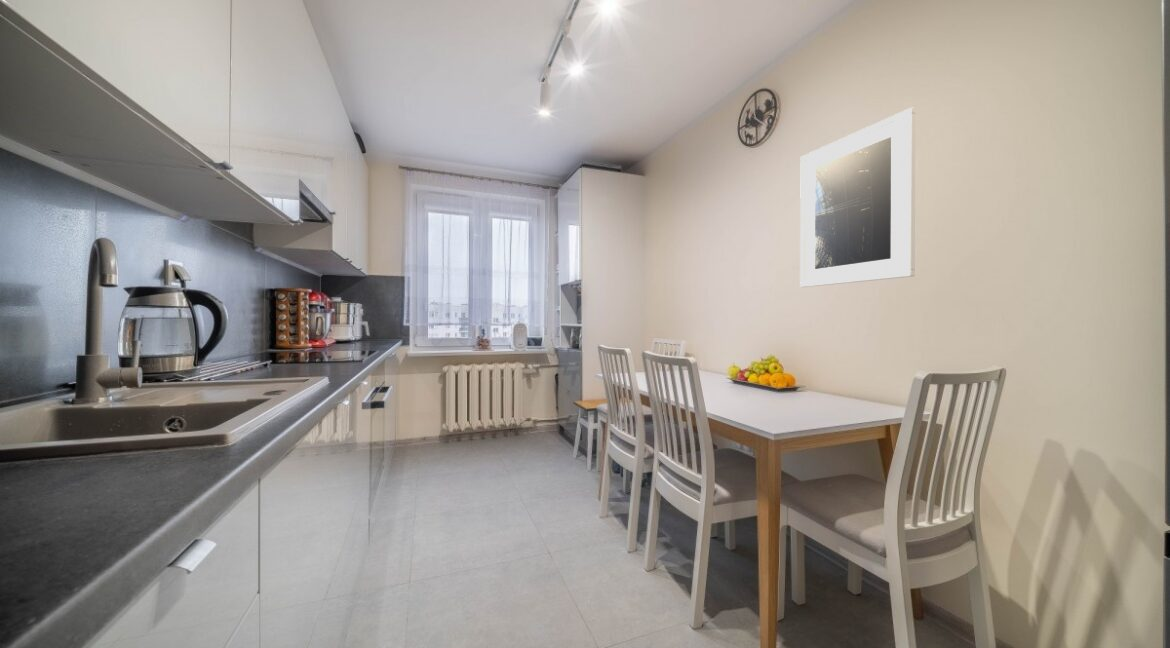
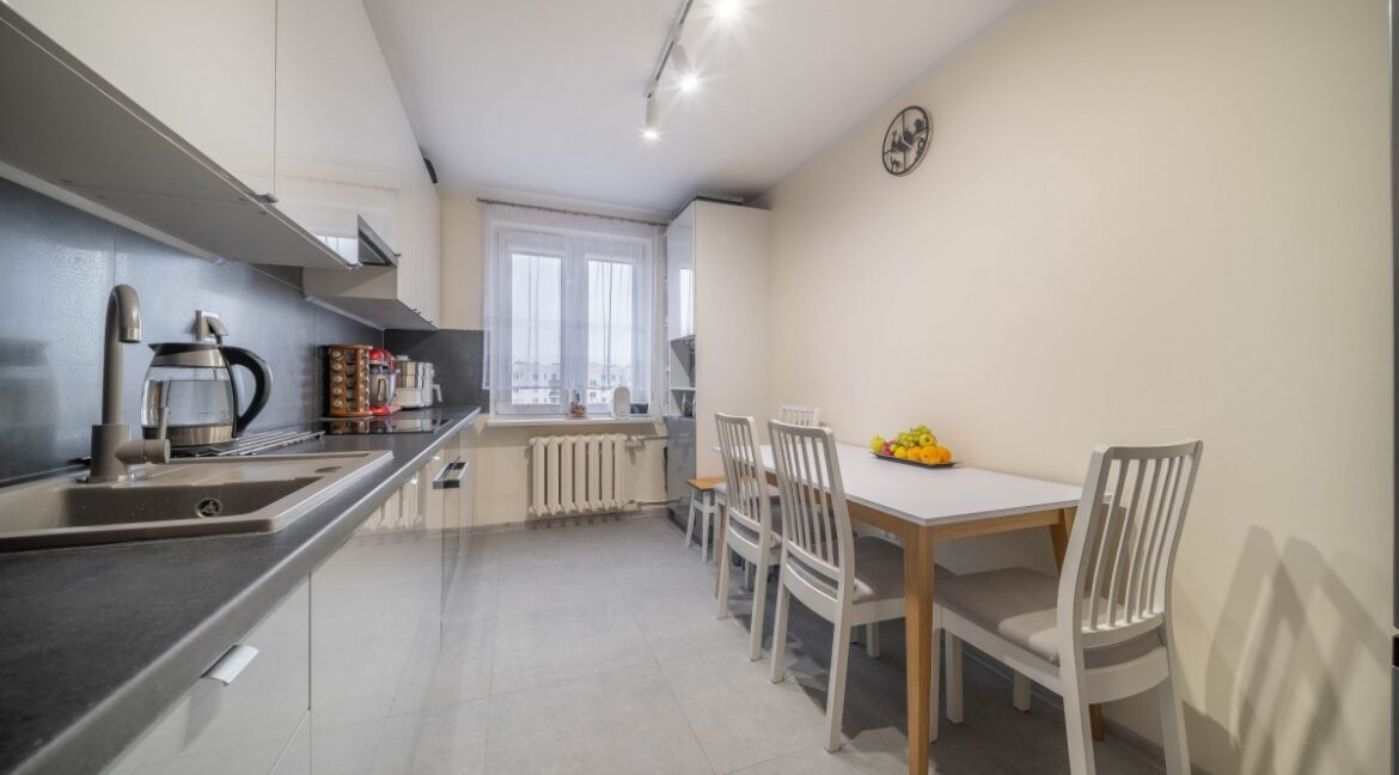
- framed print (850, 208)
